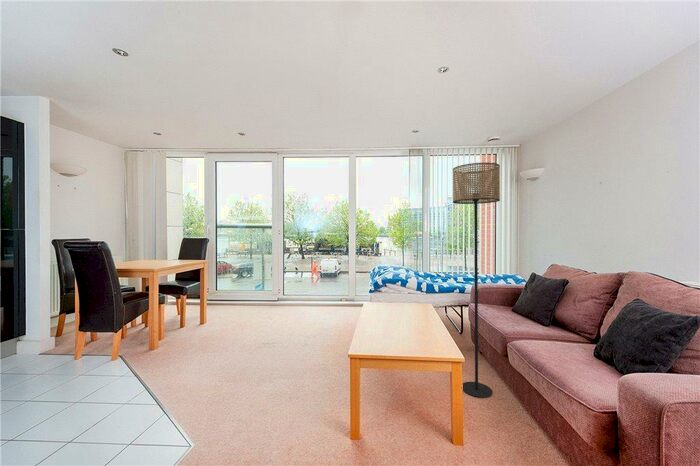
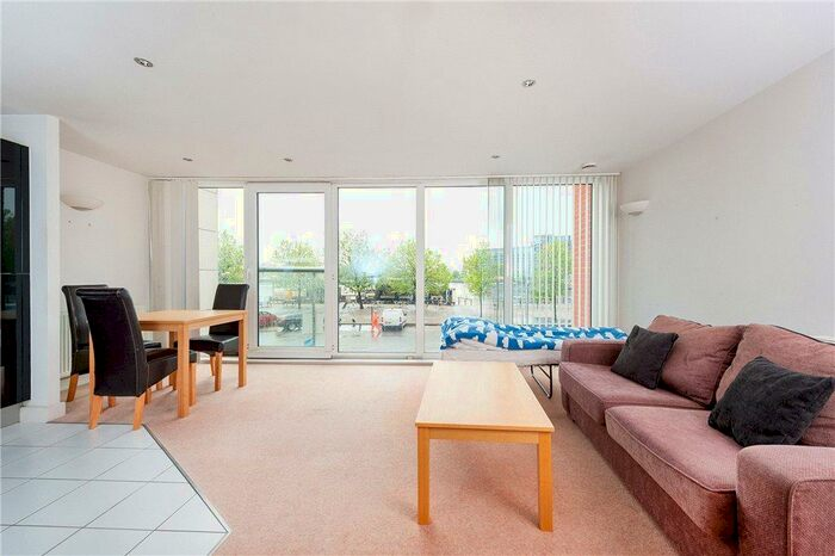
- floor lamp (476, 278)
